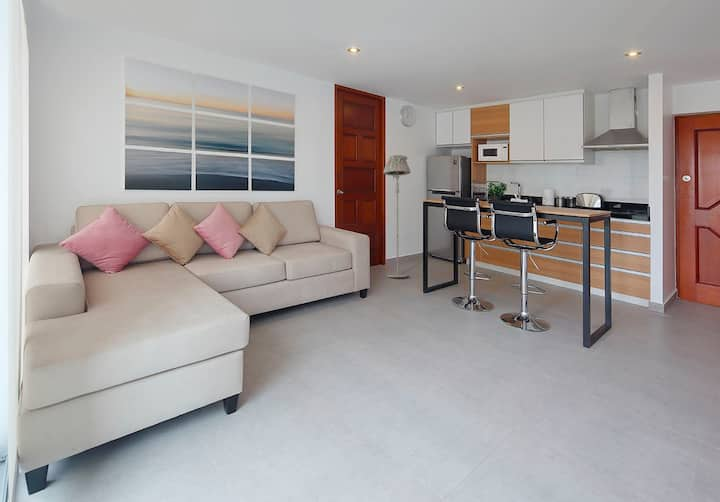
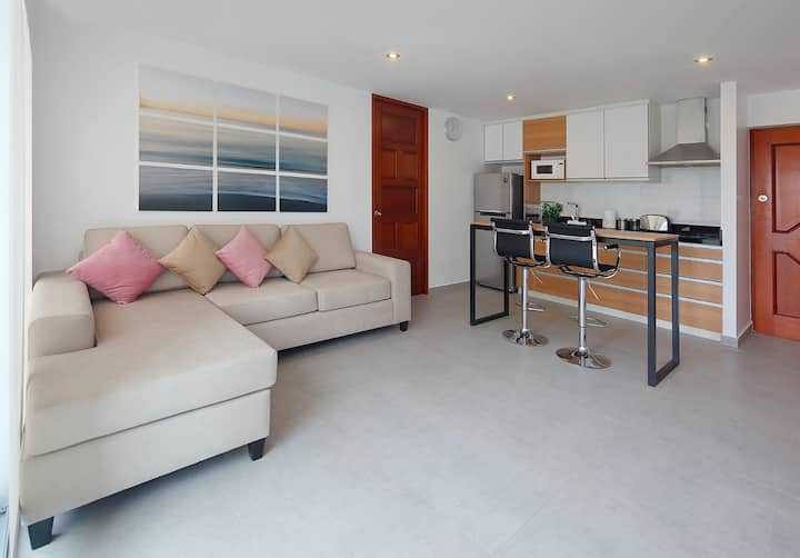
- floor lamp (397, 216)
